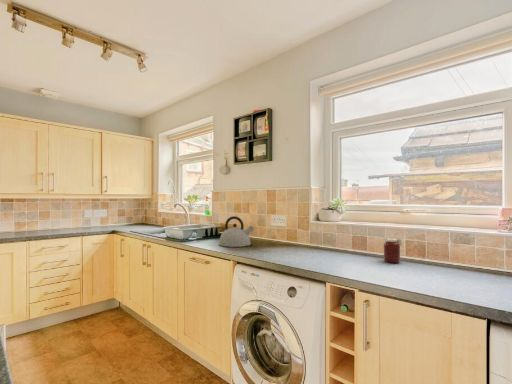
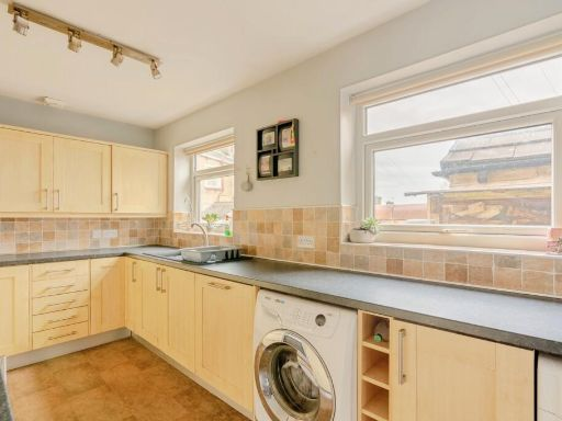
- kettle (236, 230)
- jar (392, 249)
